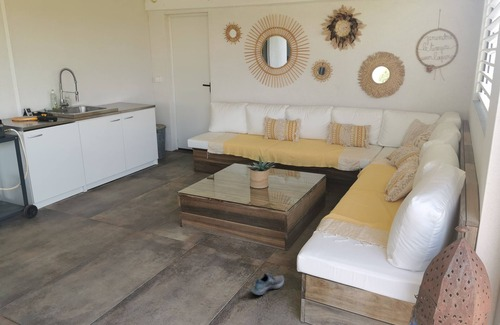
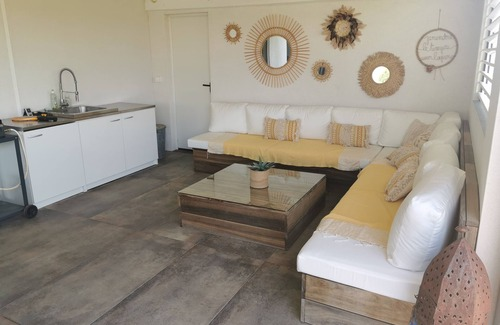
- shoe (267, 280)
